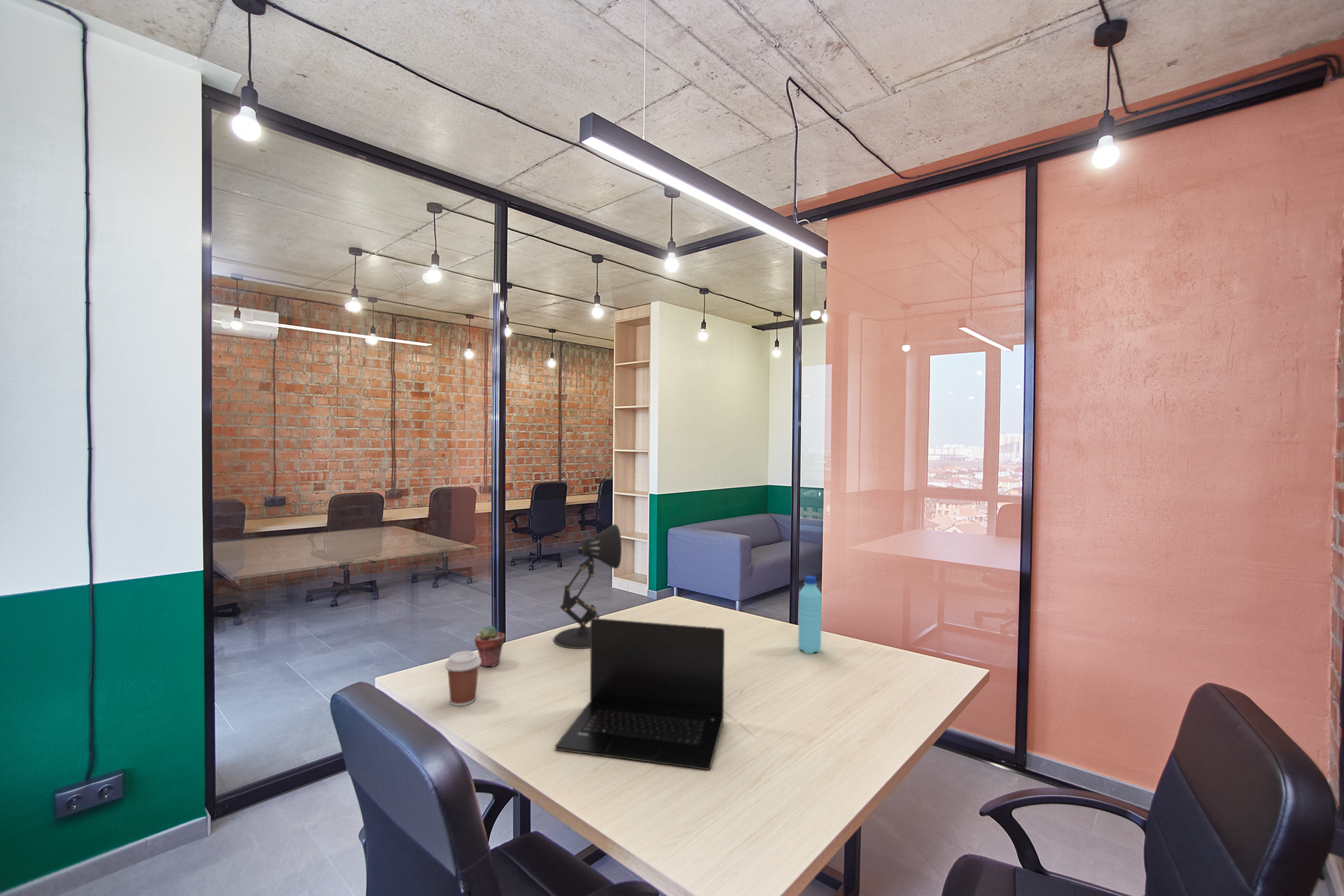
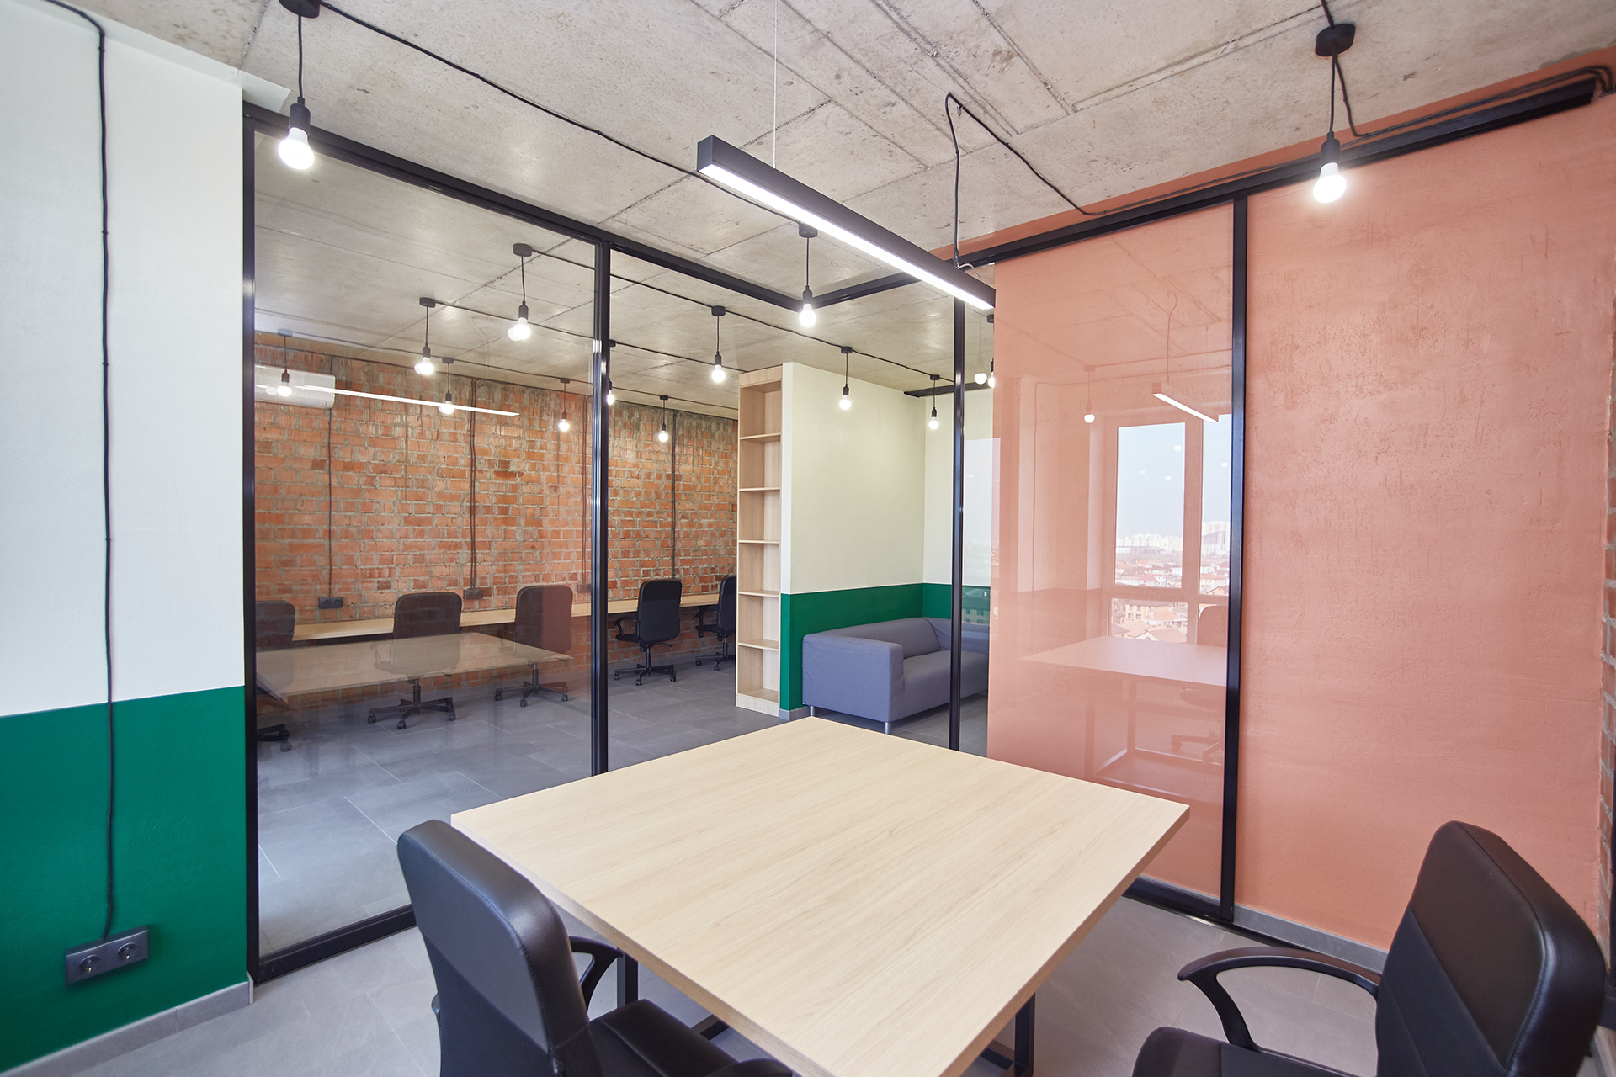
- desk lamp (586, 582)
- coffee cup (463, 678)
- water bottle (810, 613)
- laptop (644, 686)
- potted succulent (489, 644)
